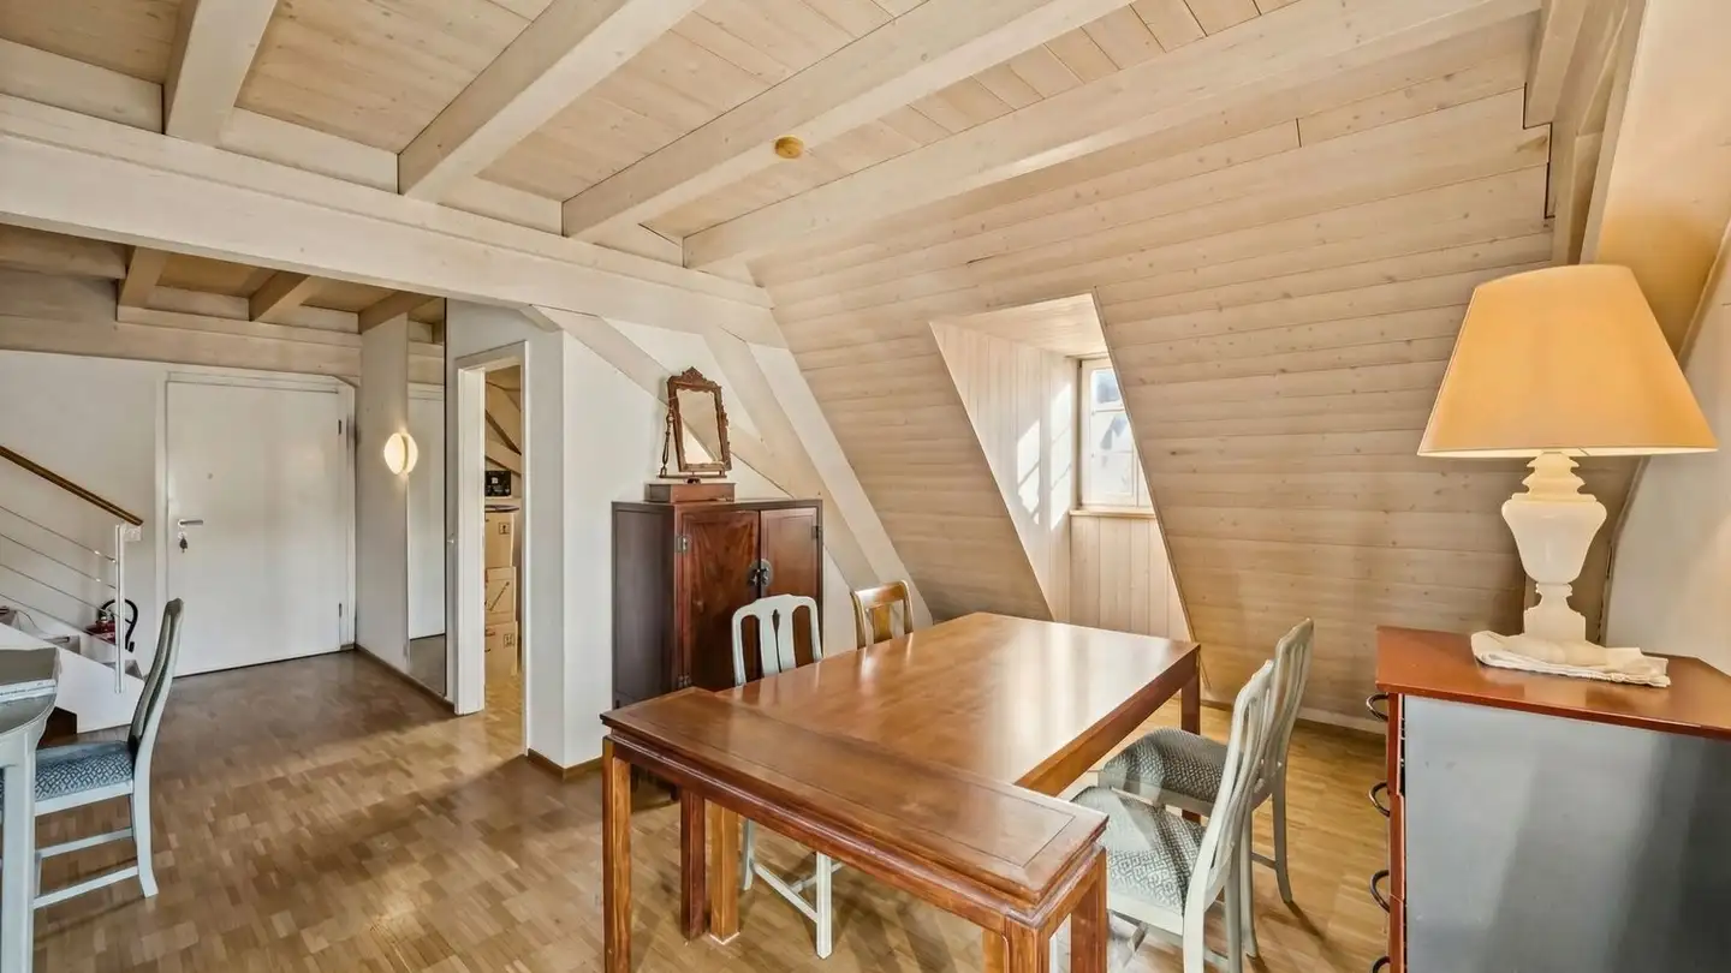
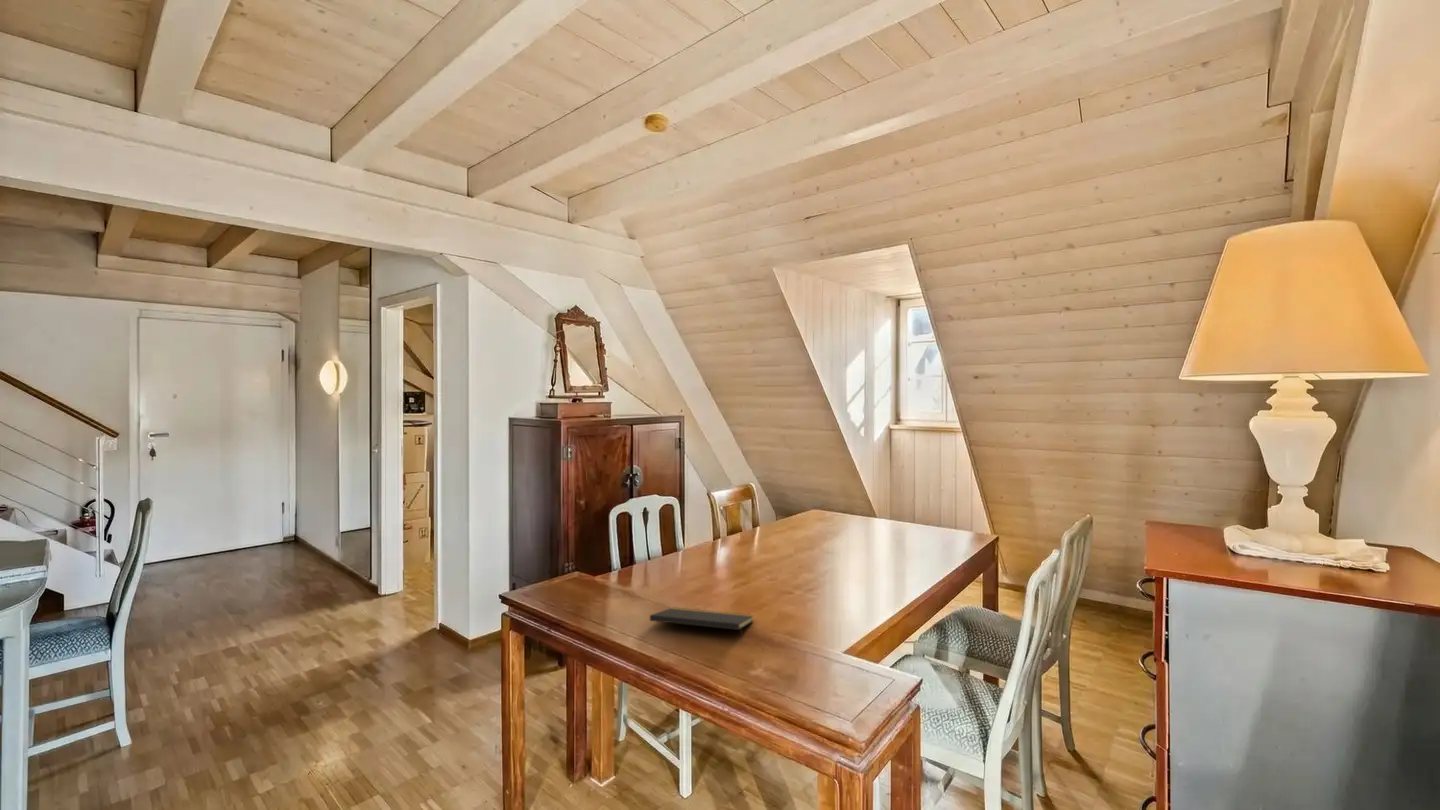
+ notepad (703, 617)
